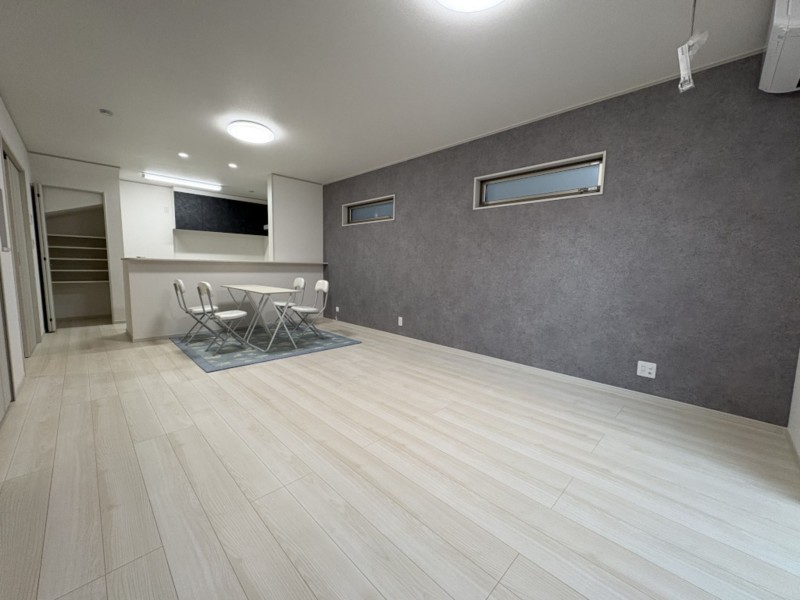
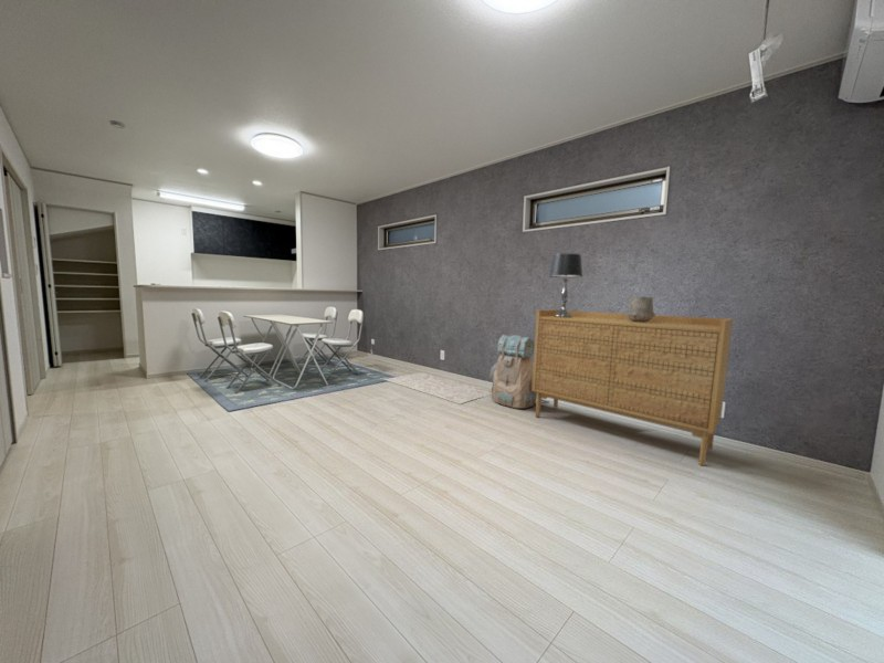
+ sideboard (619, 372)
+ ceramic cup (641, 308)
+ table lamp (565, 286)
+ backpack (516, 368)
+ rug (438, 385)
